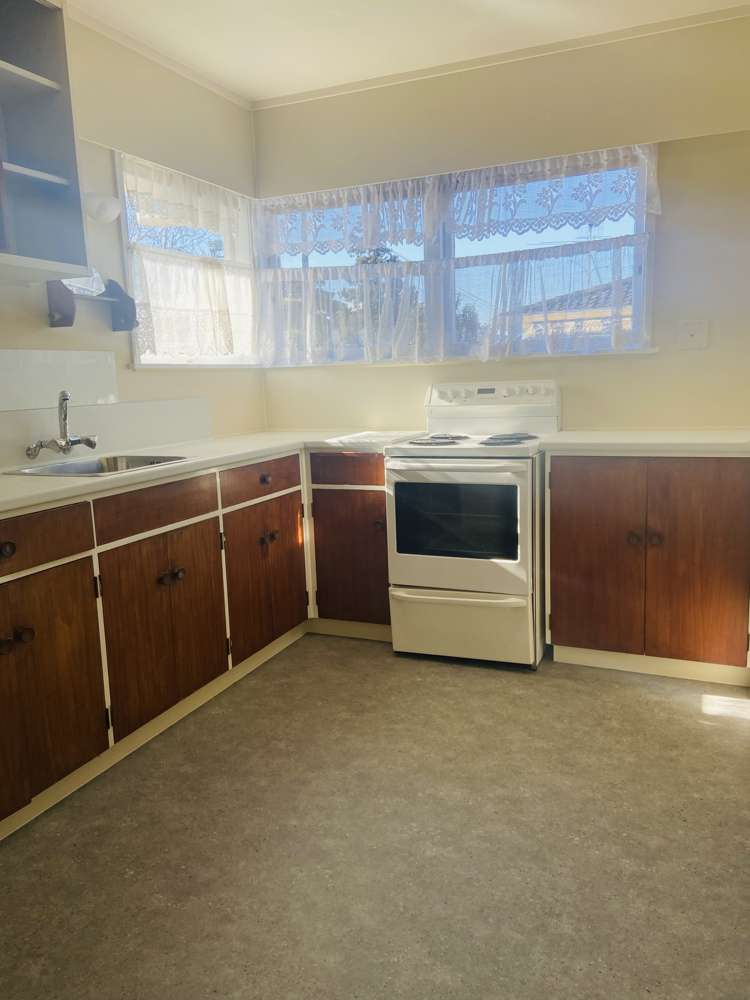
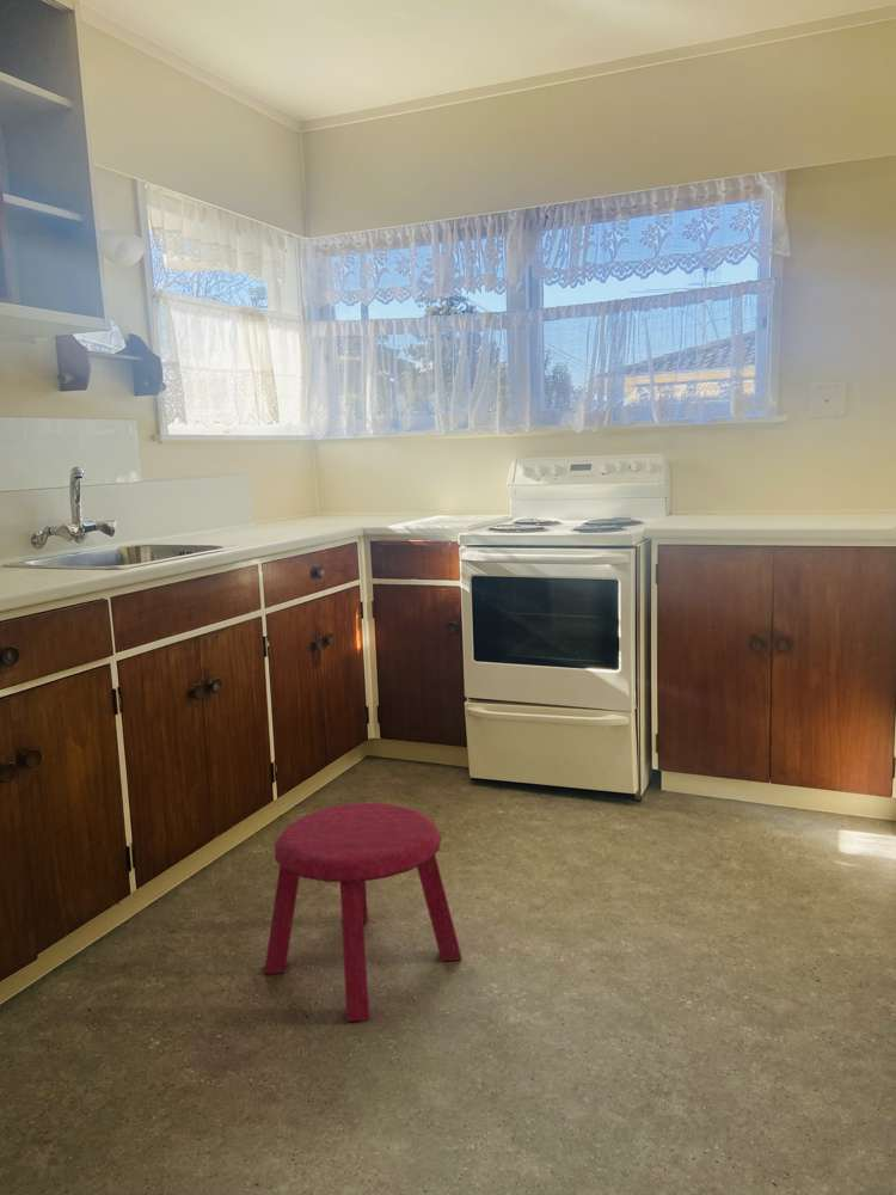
+ stool (360, 895)
